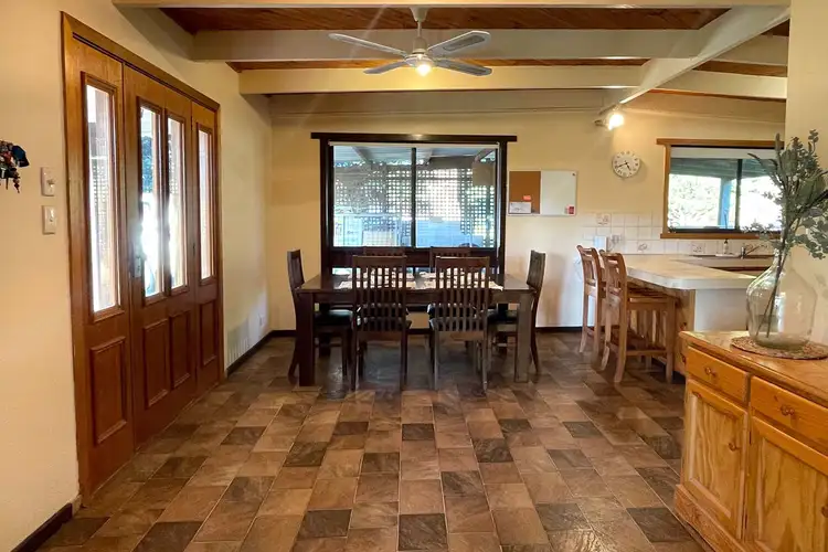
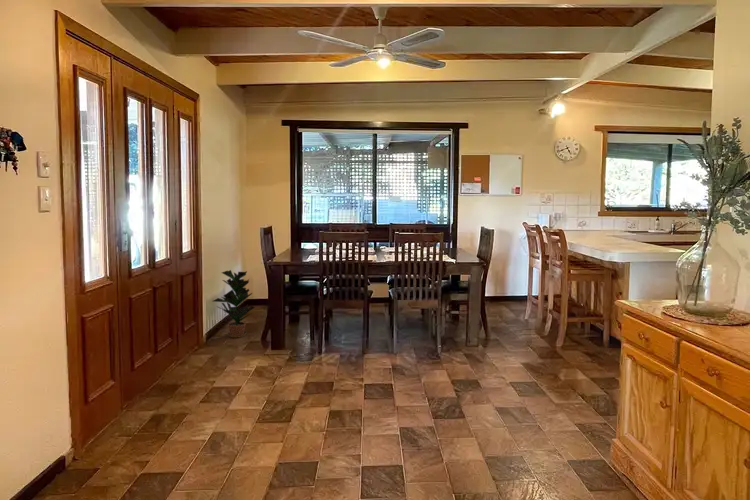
+ potted plant (232, 303)
